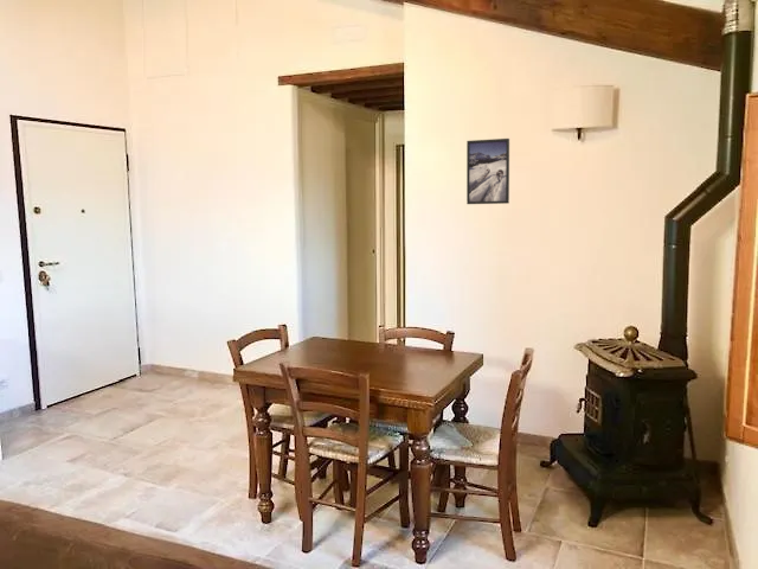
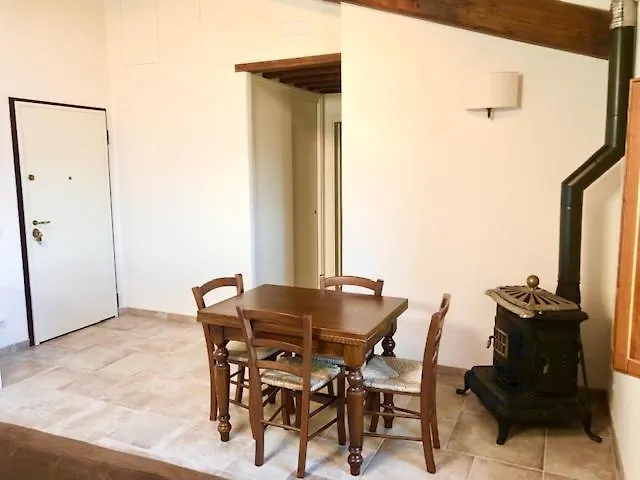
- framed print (487, 172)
